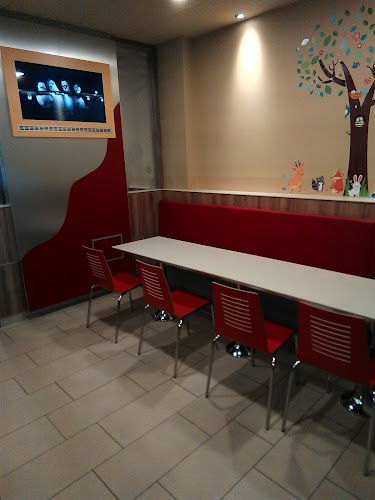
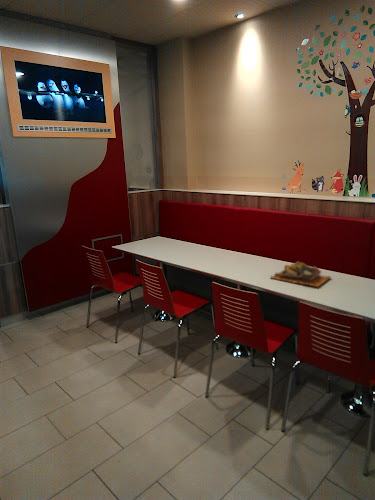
+ food tray (300, 270)
